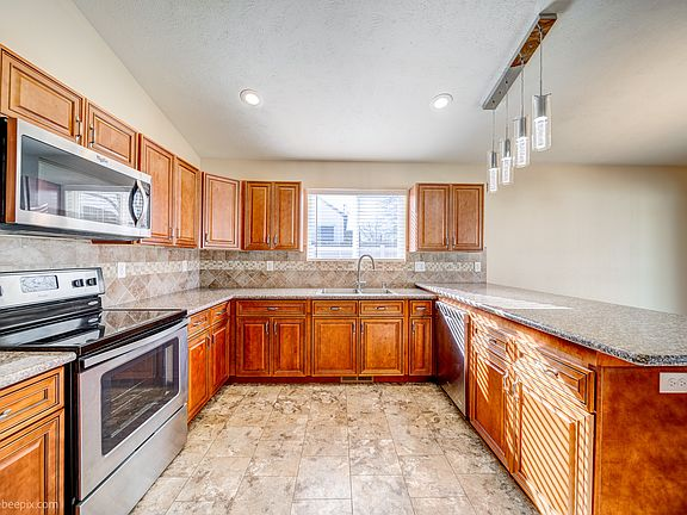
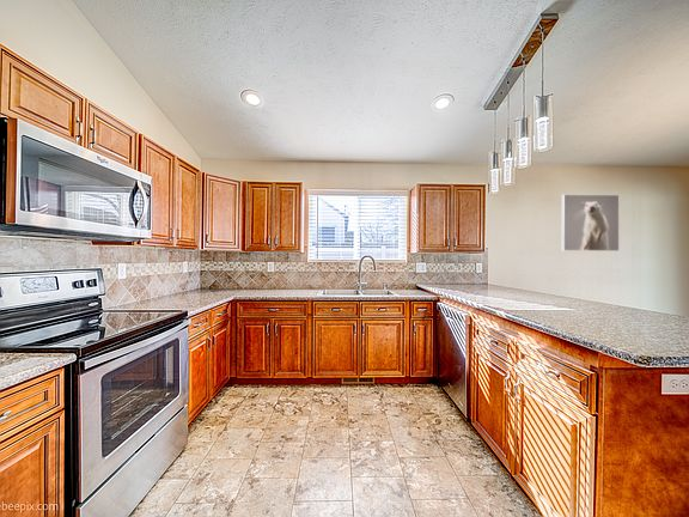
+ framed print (590, 223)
